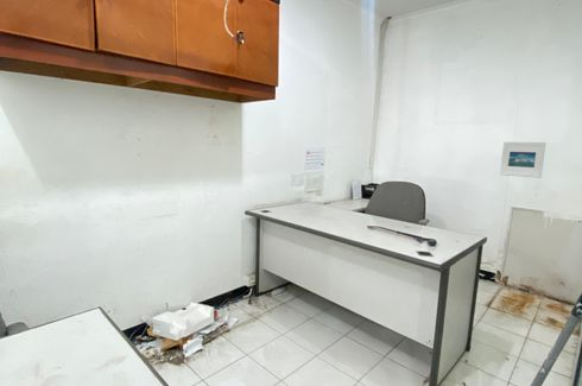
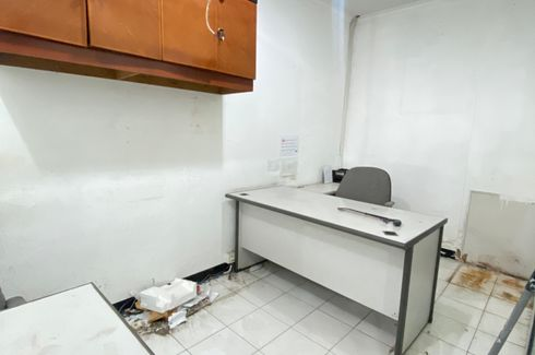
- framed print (521, 159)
